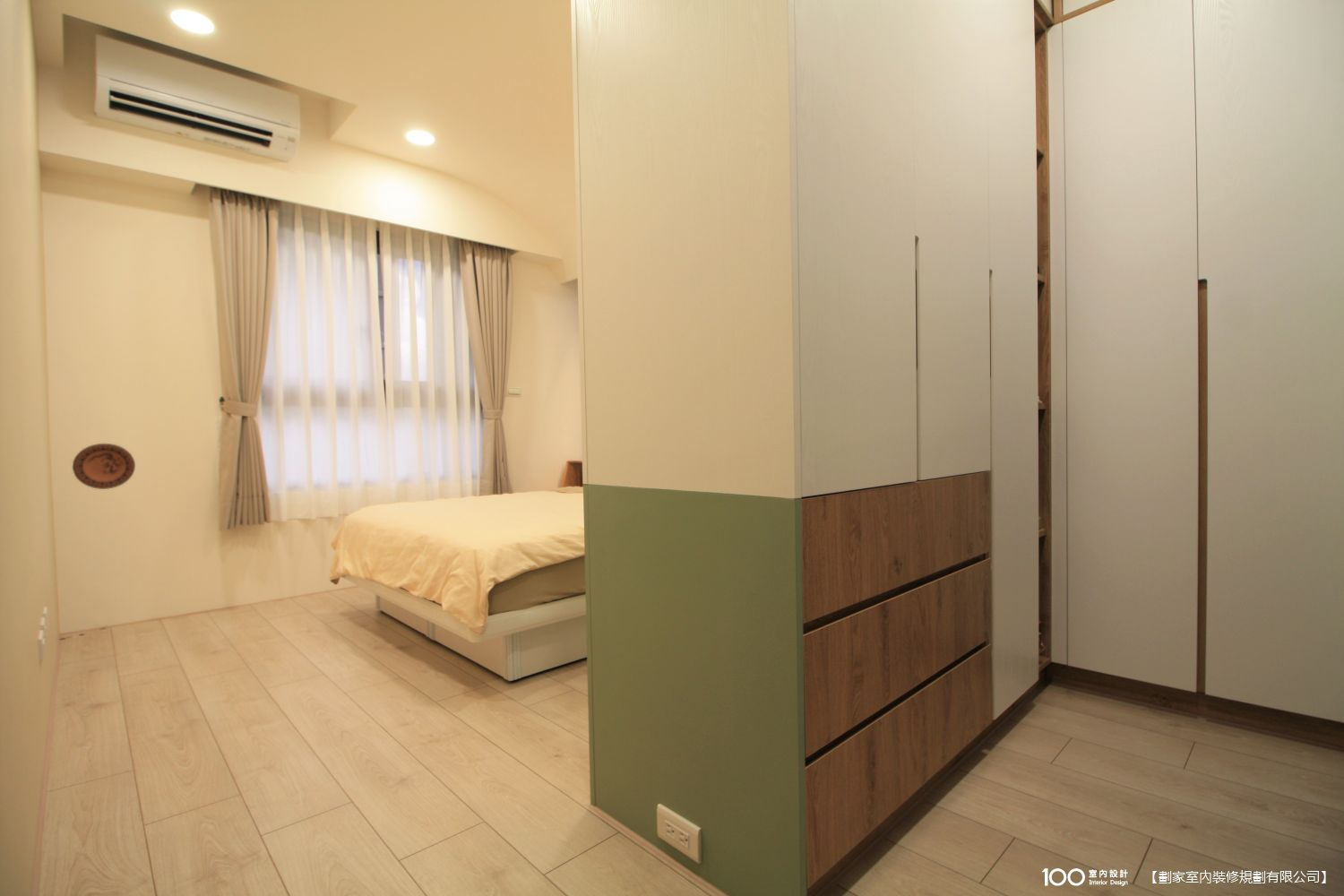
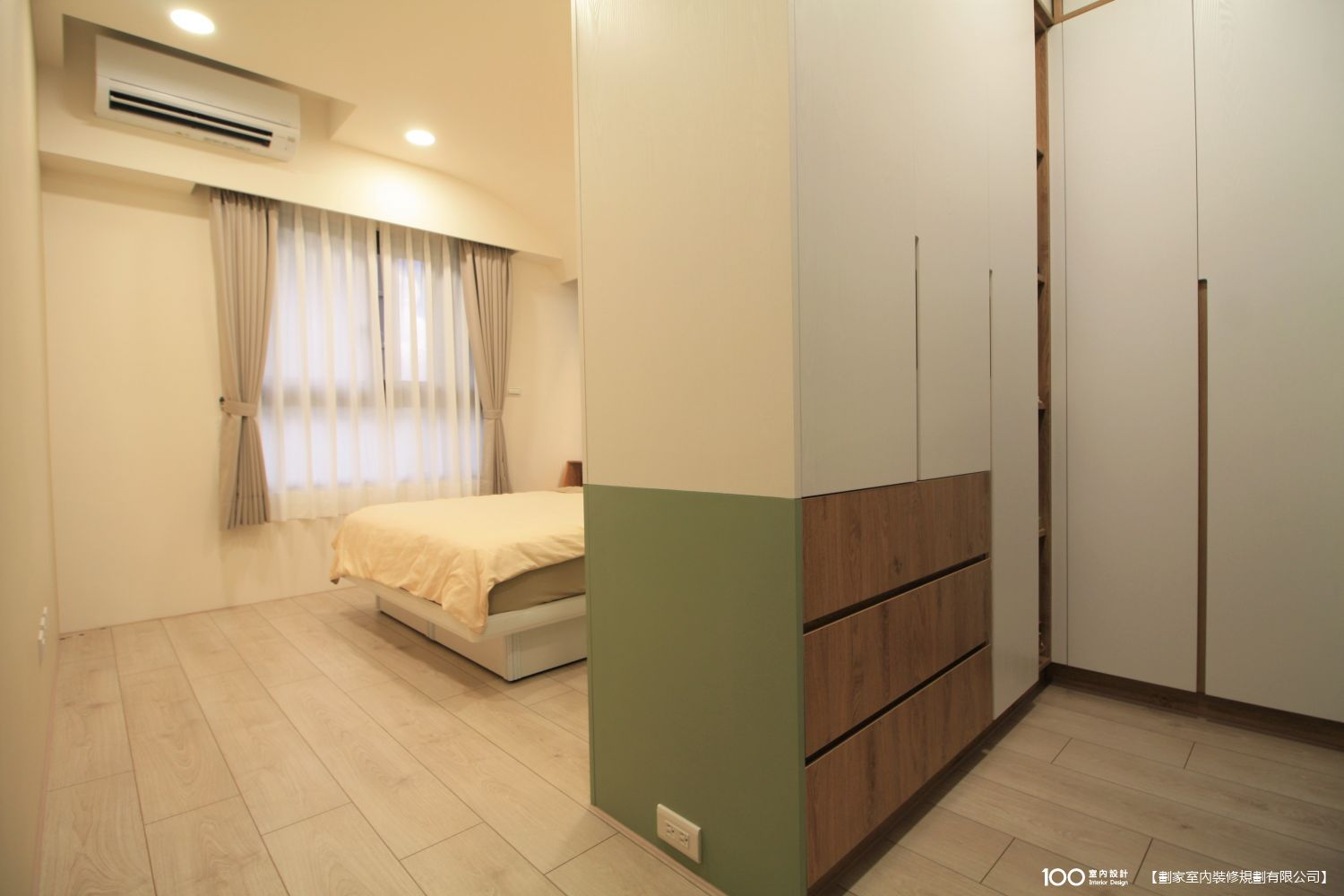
- decorative plate (104, 466)
